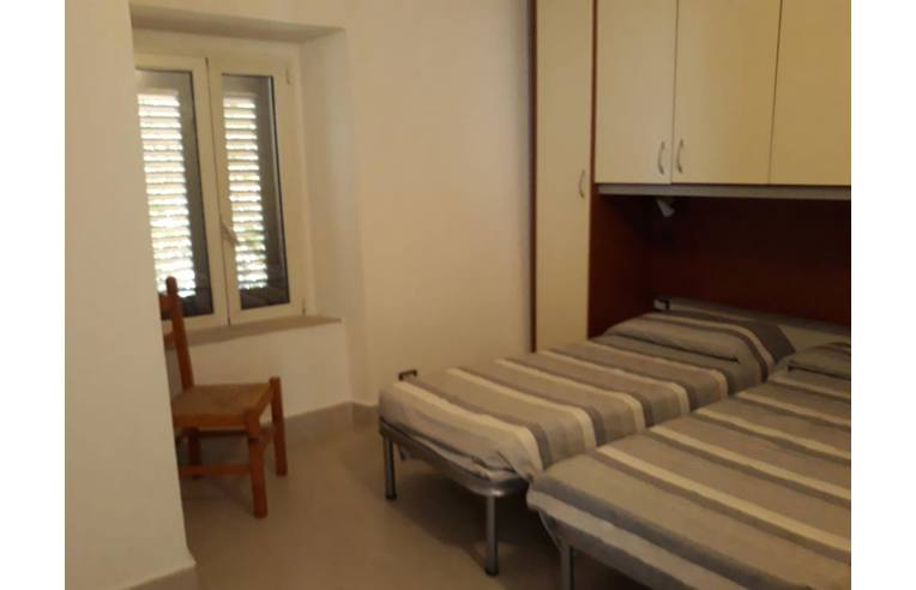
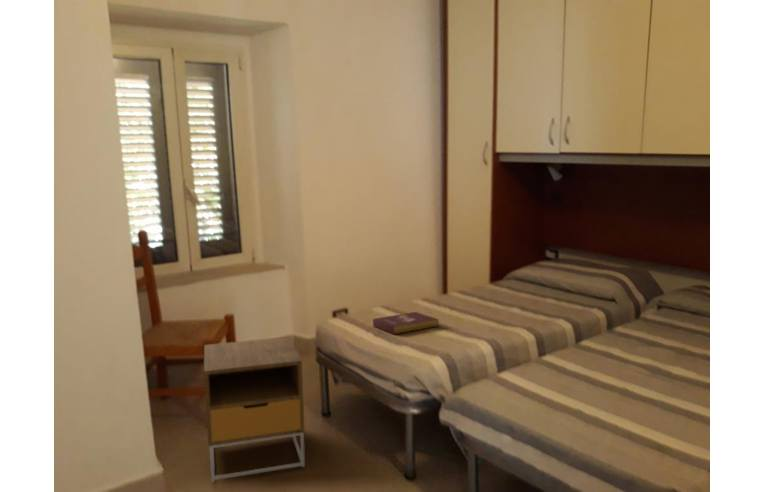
+ book (405, 322)
+ nightstand (253, 403)
